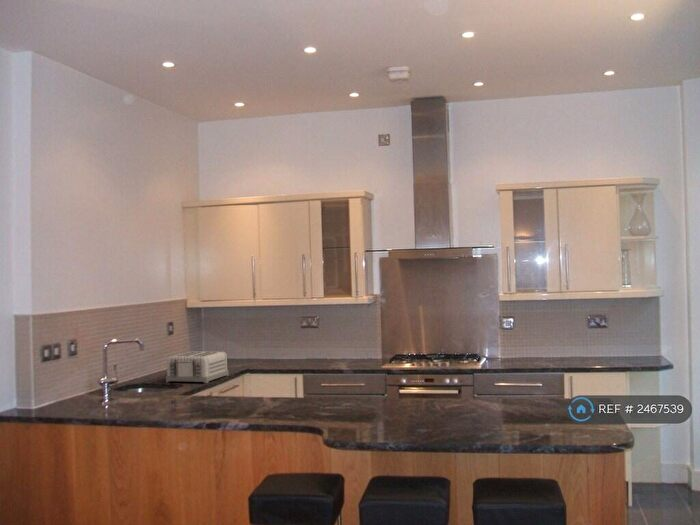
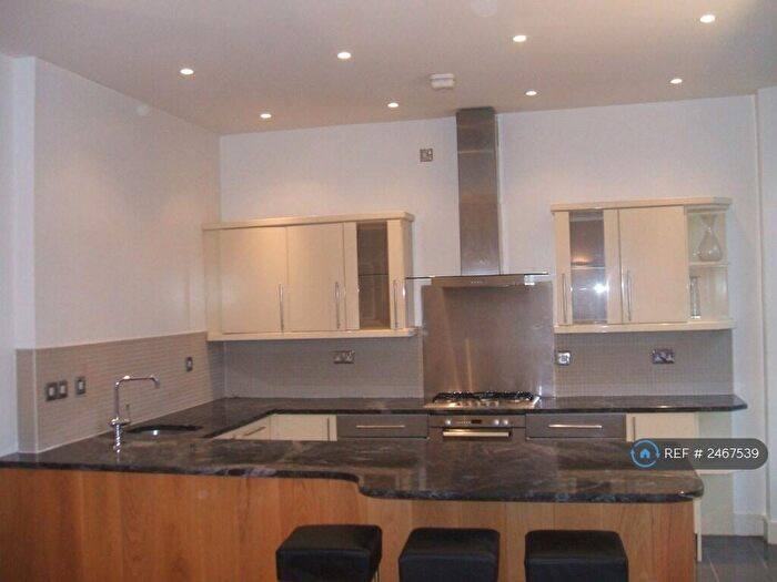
- toaster (196, 366)
